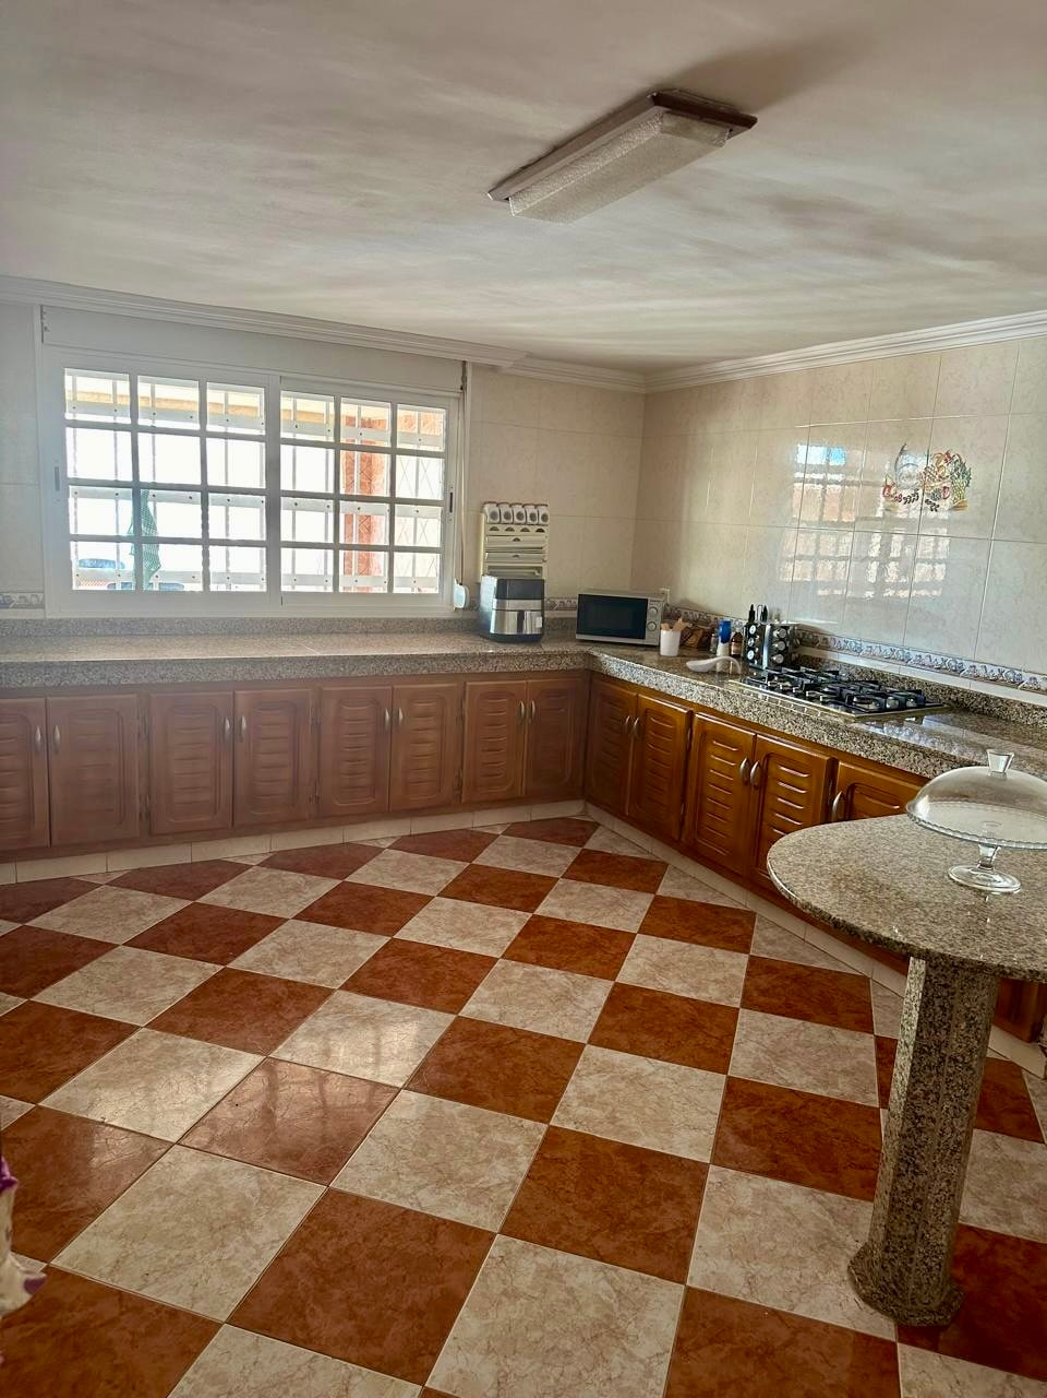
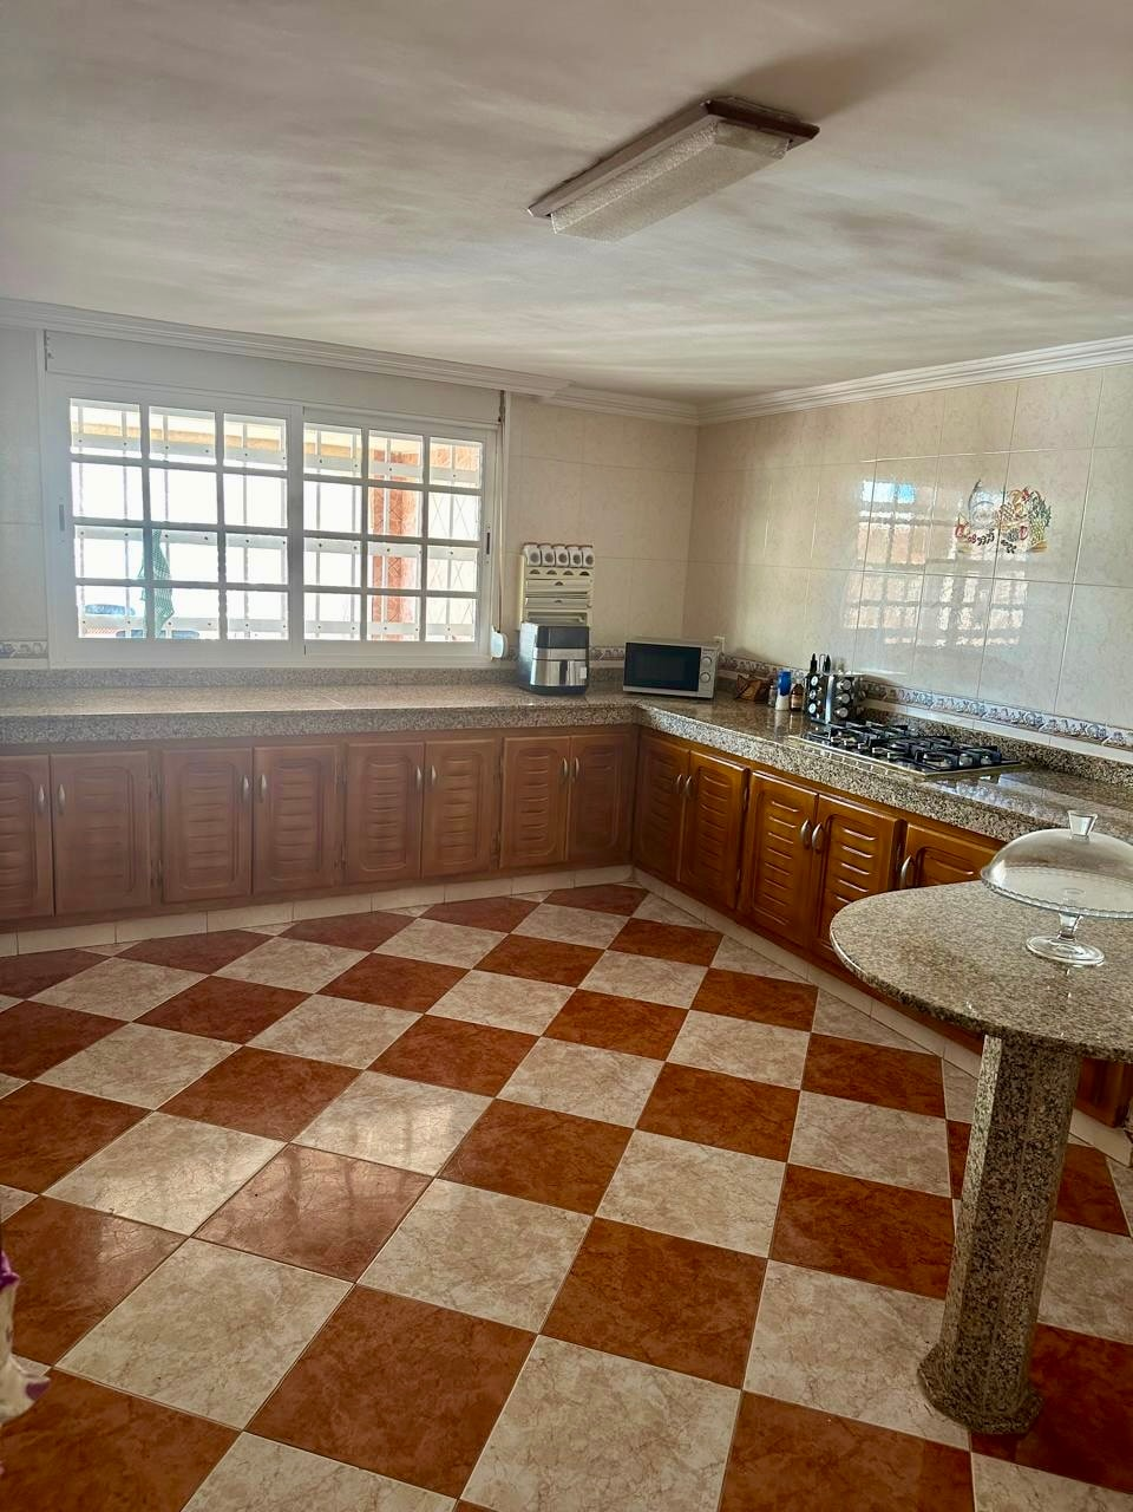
- utensil holder (673, 636)
- spoon rest (714, 663)
